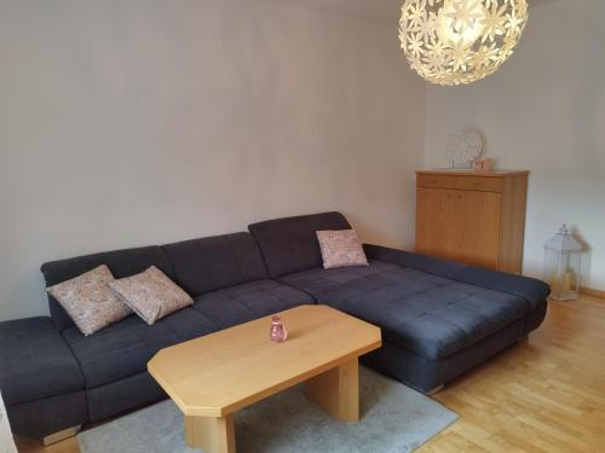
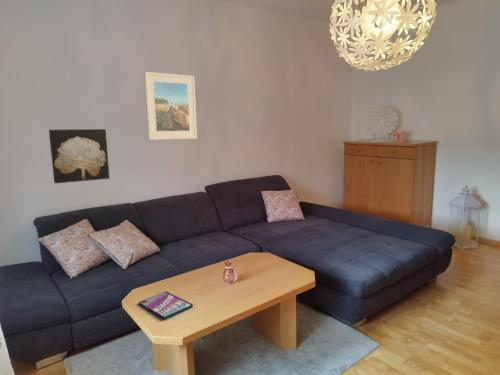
+ video game case (165, 304)
+ wall art (80, 155)
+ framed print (171, 107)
